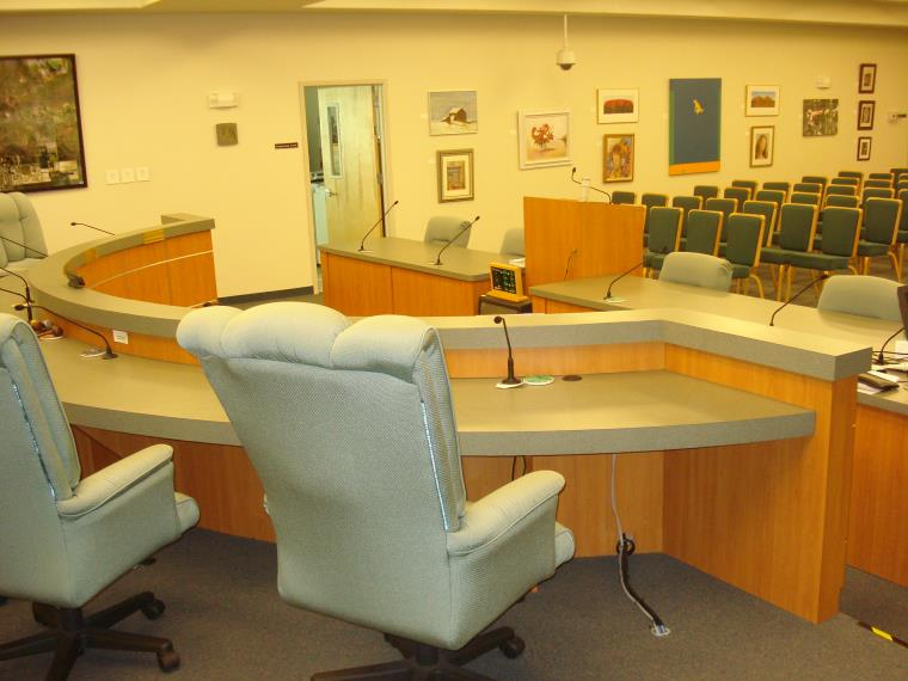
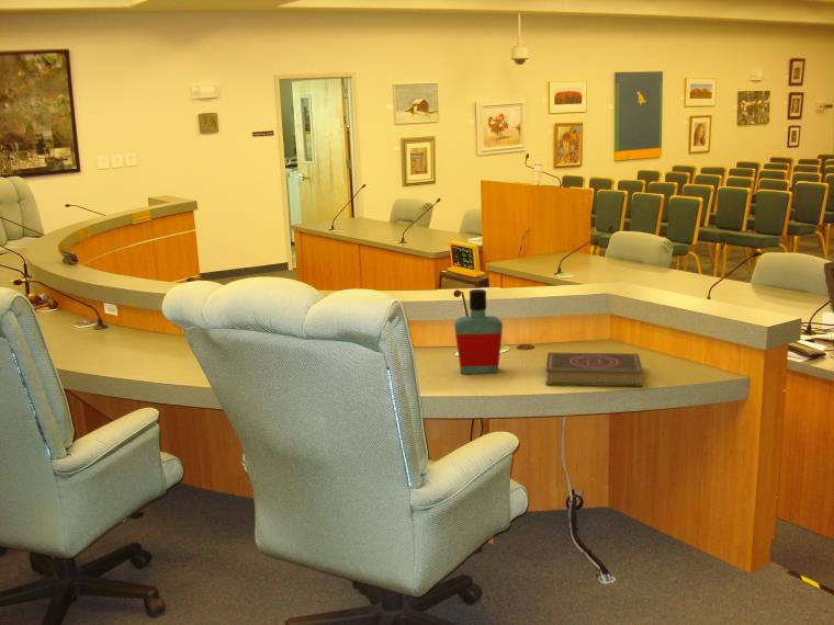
+ bottle (477, 330)
+ book (593, 368)
